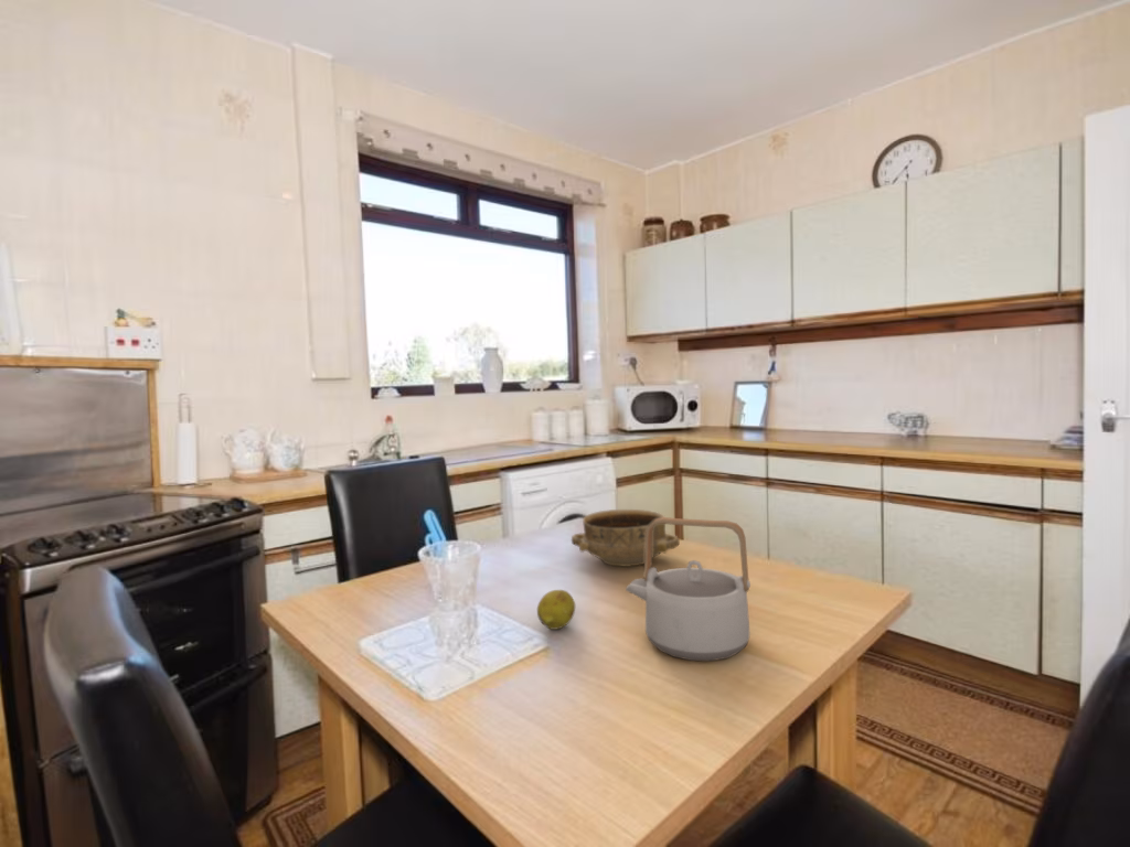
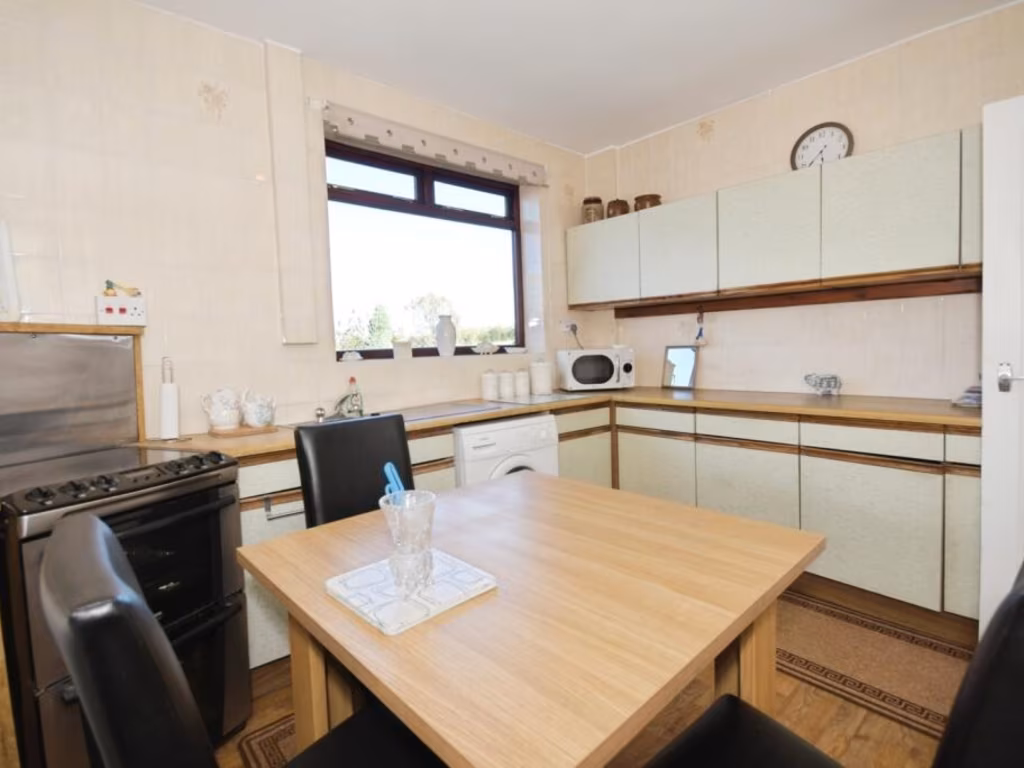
- fruit (555, 609)
- teapot (685, 580)
- ceramic bowl (623, 538)
